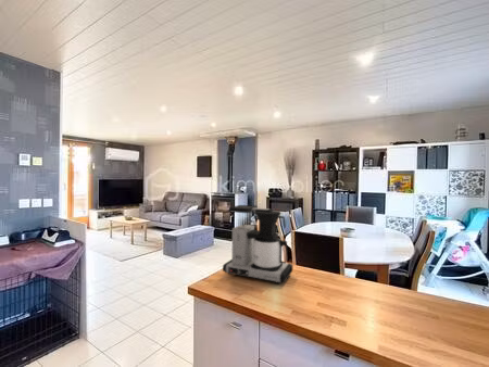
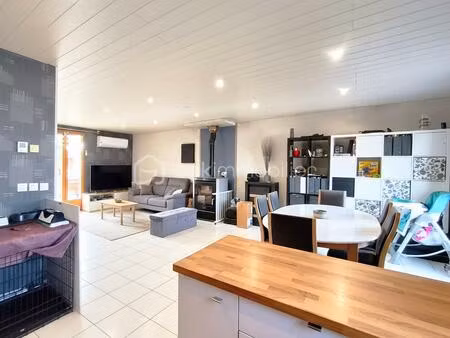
- coffee maker (258, 240)
